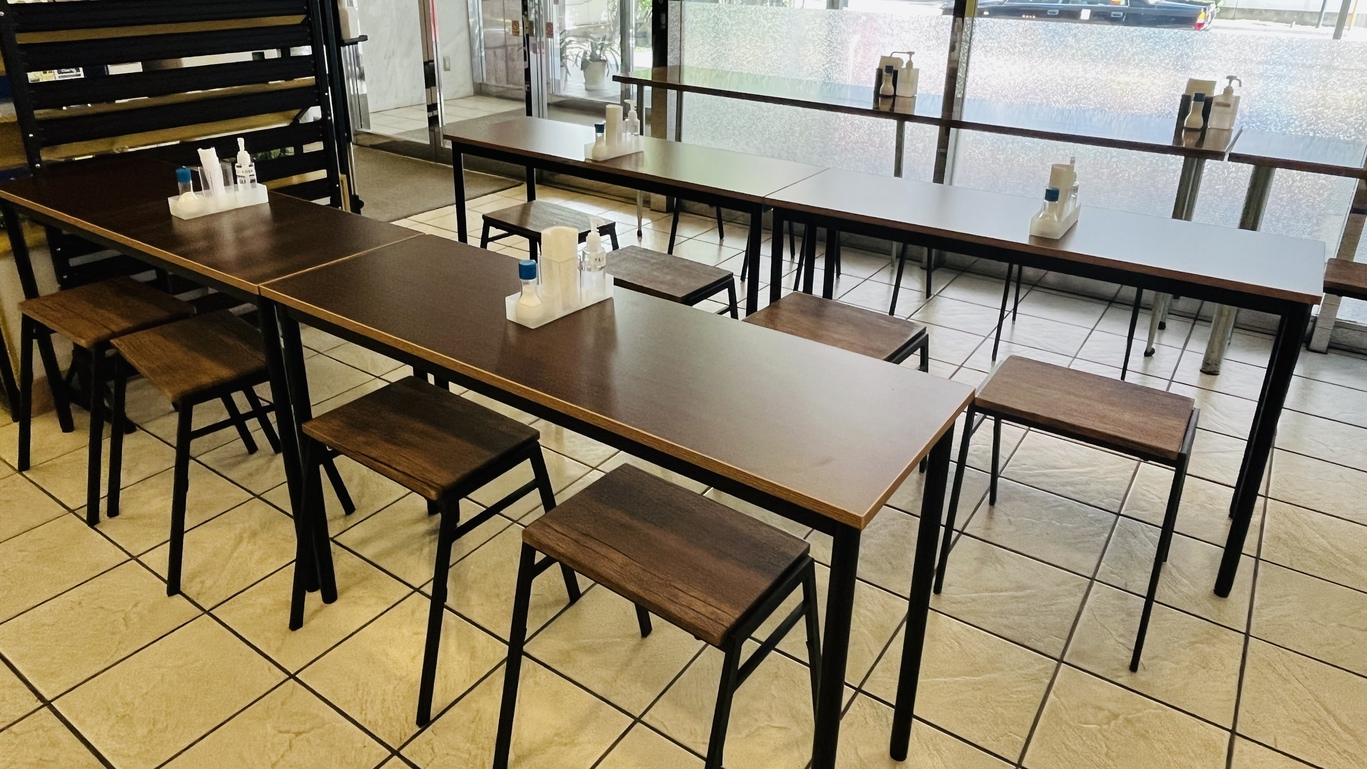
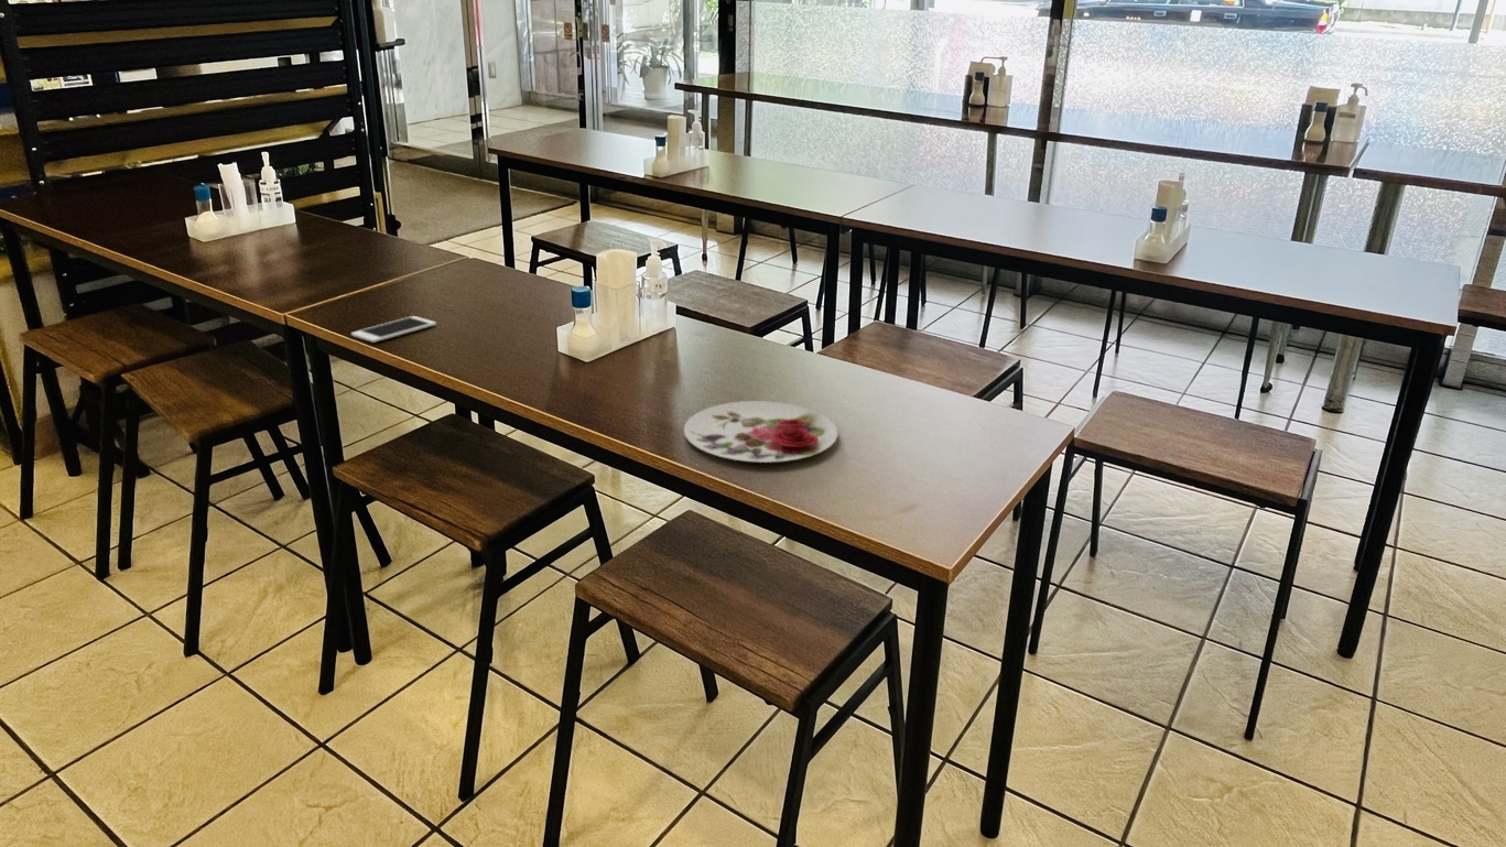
+ cell phone (394, 328)
+ plate (760, 428)
